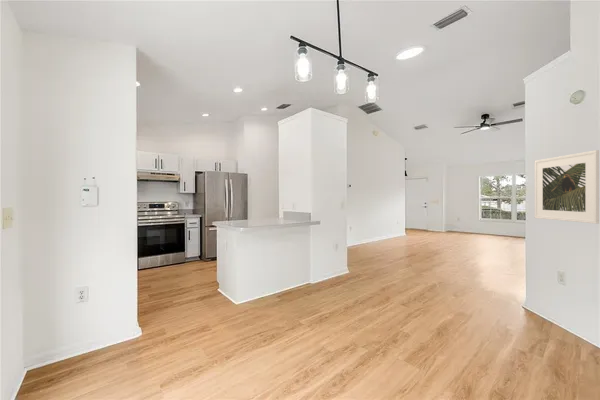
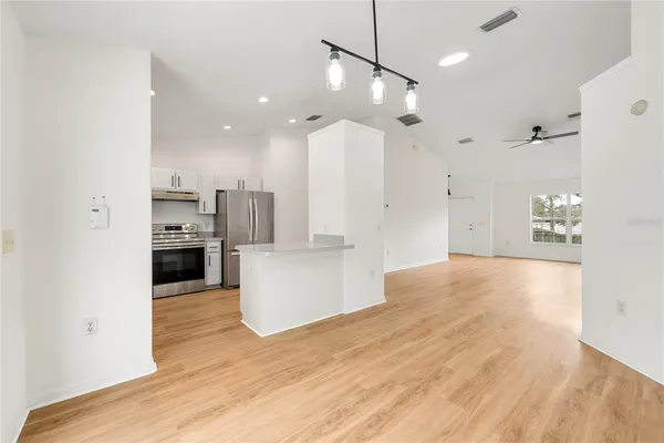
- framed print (562, 188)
